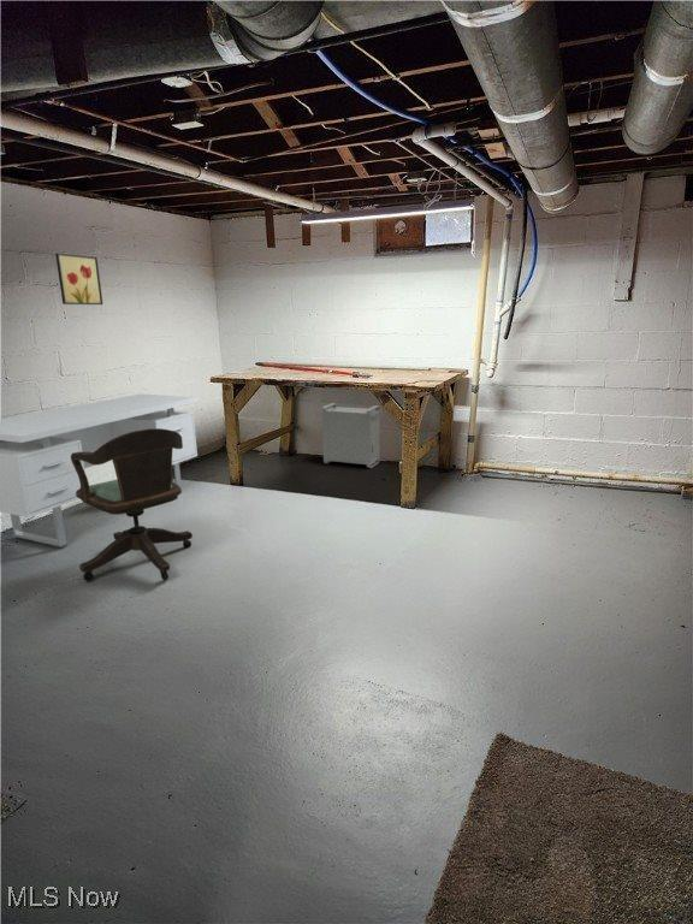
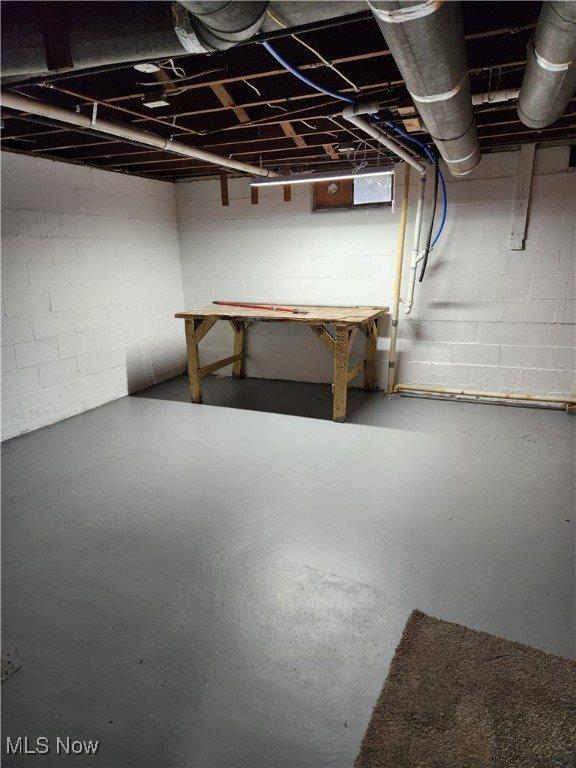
- wall art (79, 279)
- office chair (132, 496)
- desk (94, 464)
- storage bin (351, 434)
